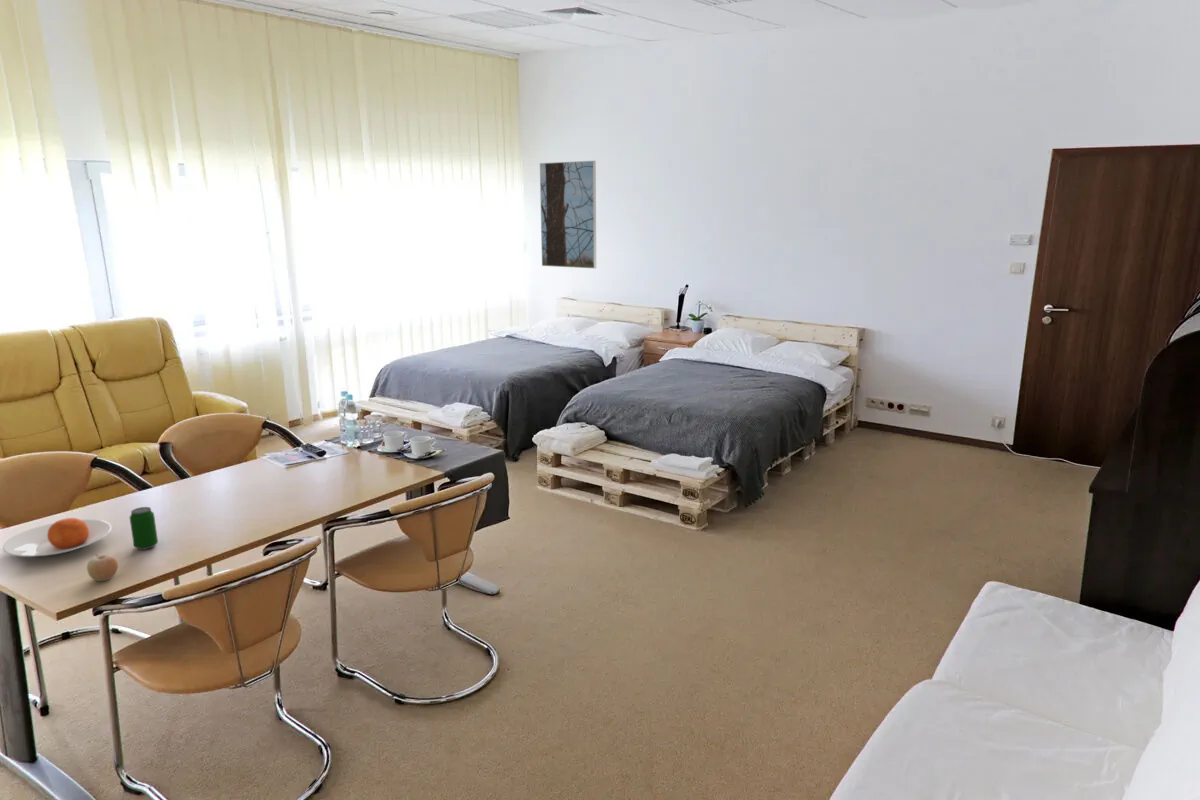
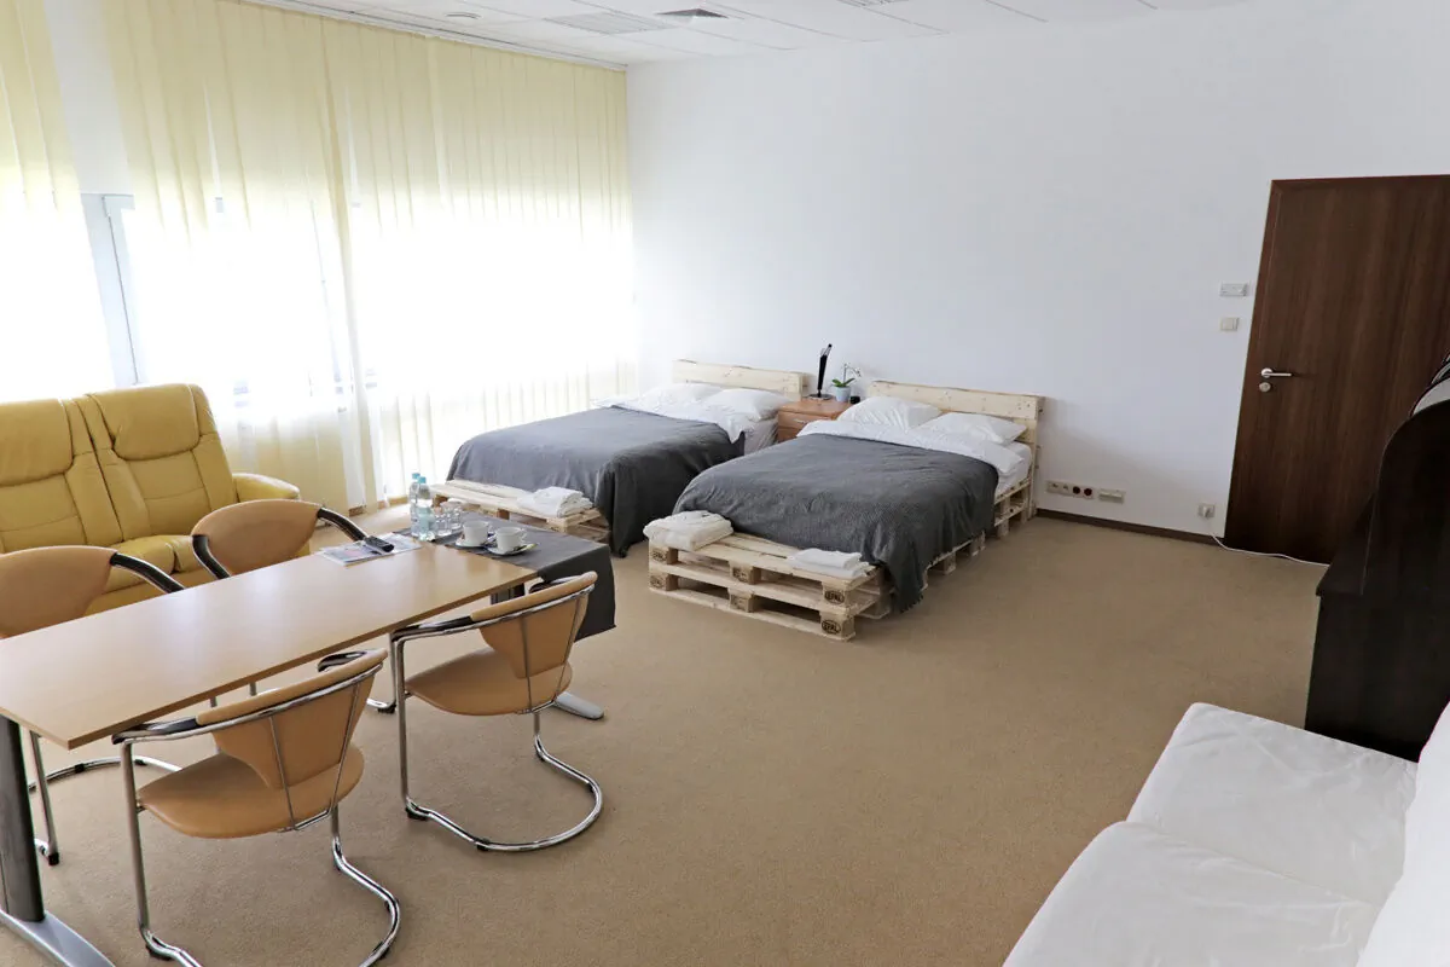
- fruit (102, 565)
- beverage can (143, 528)
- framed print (567, 215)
- plate (58, 533)
